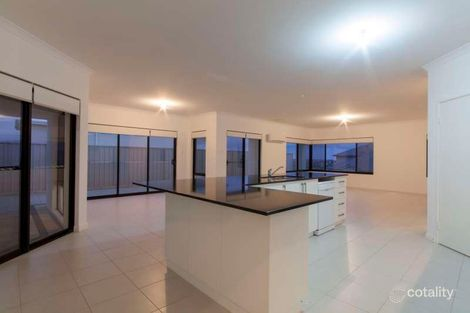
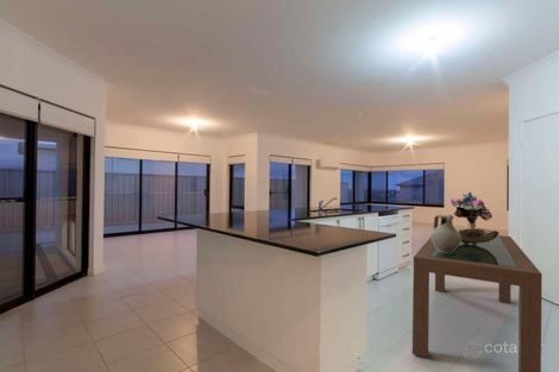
+ dining table (470, 278)
+ ceramic jug (445, 233)
+ bouquet (473, 217)
